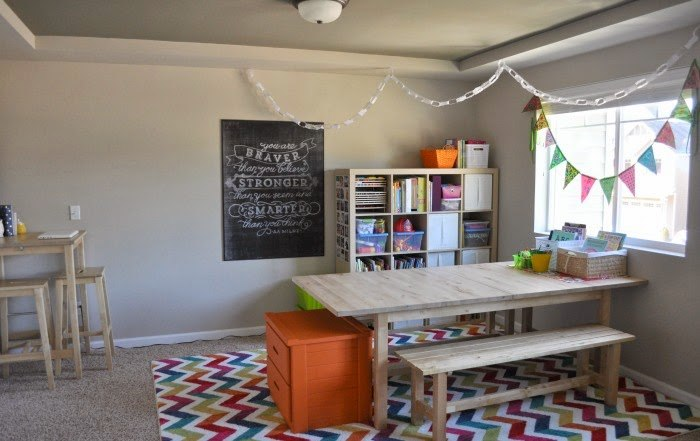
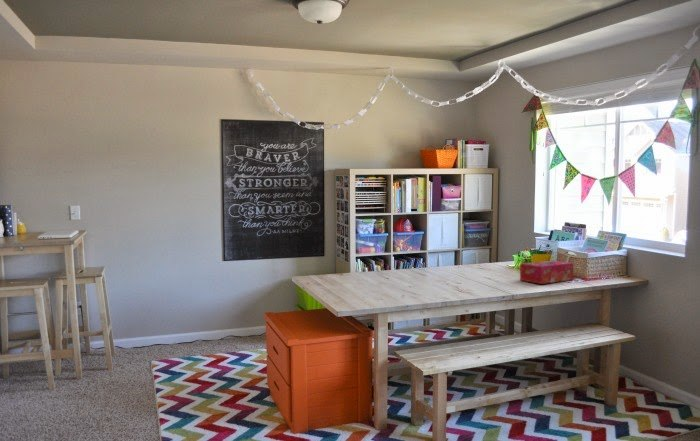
+ tissue box (546, 271)
